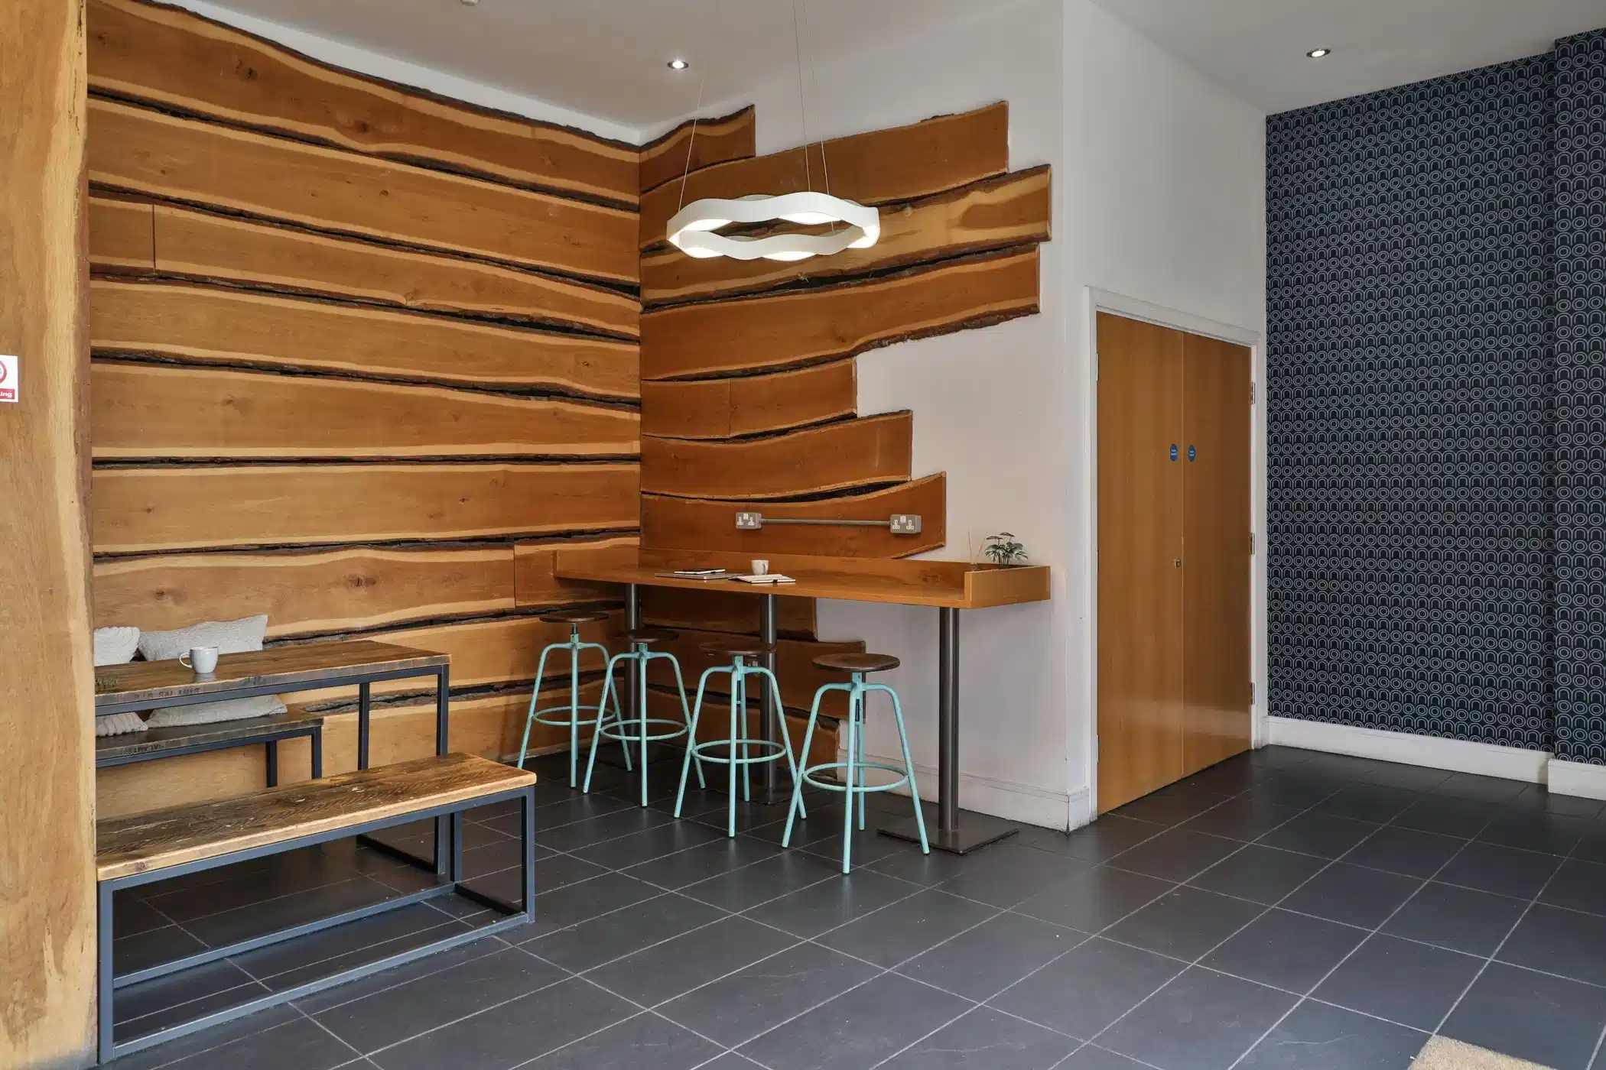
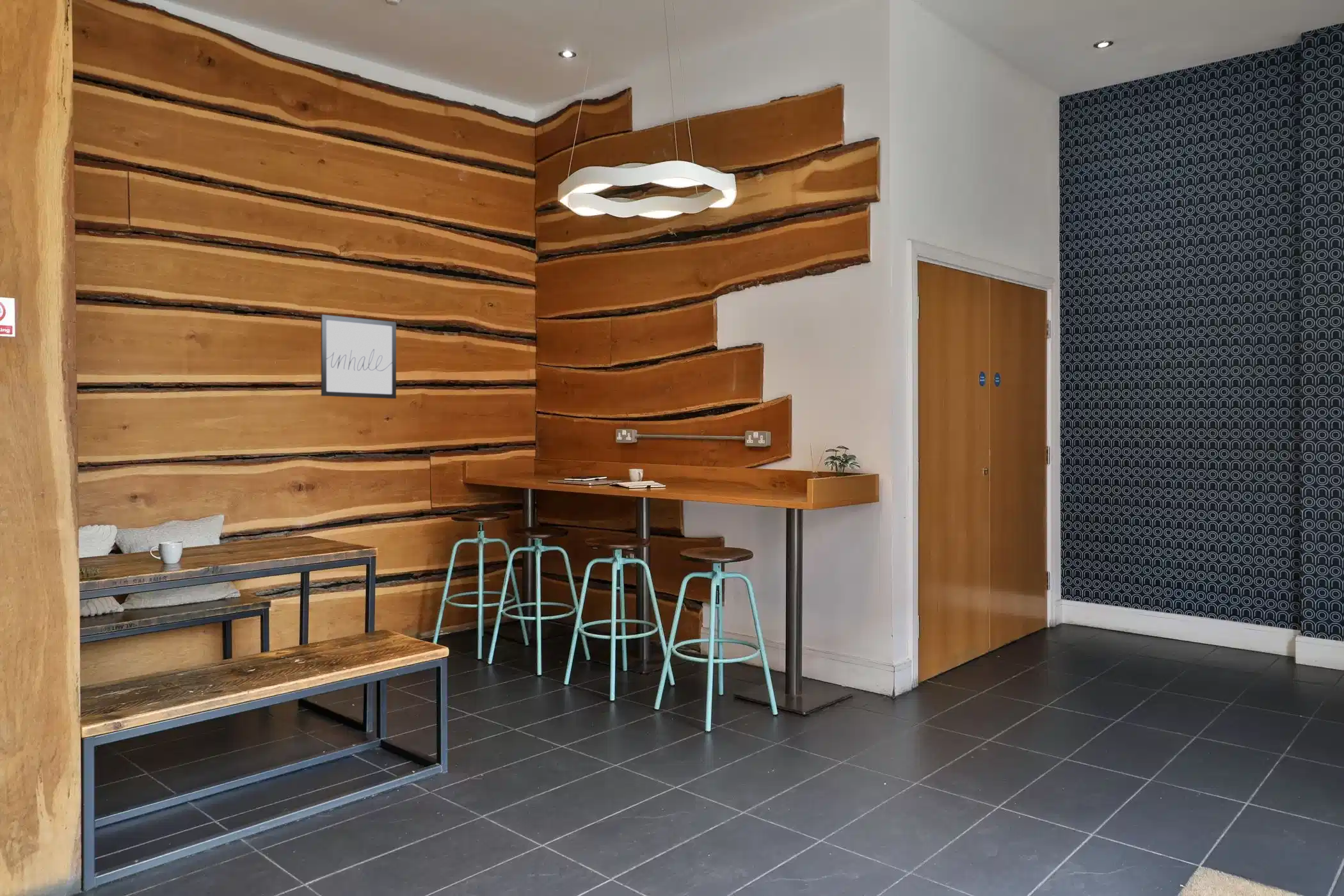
+ wall art (360, 358)
